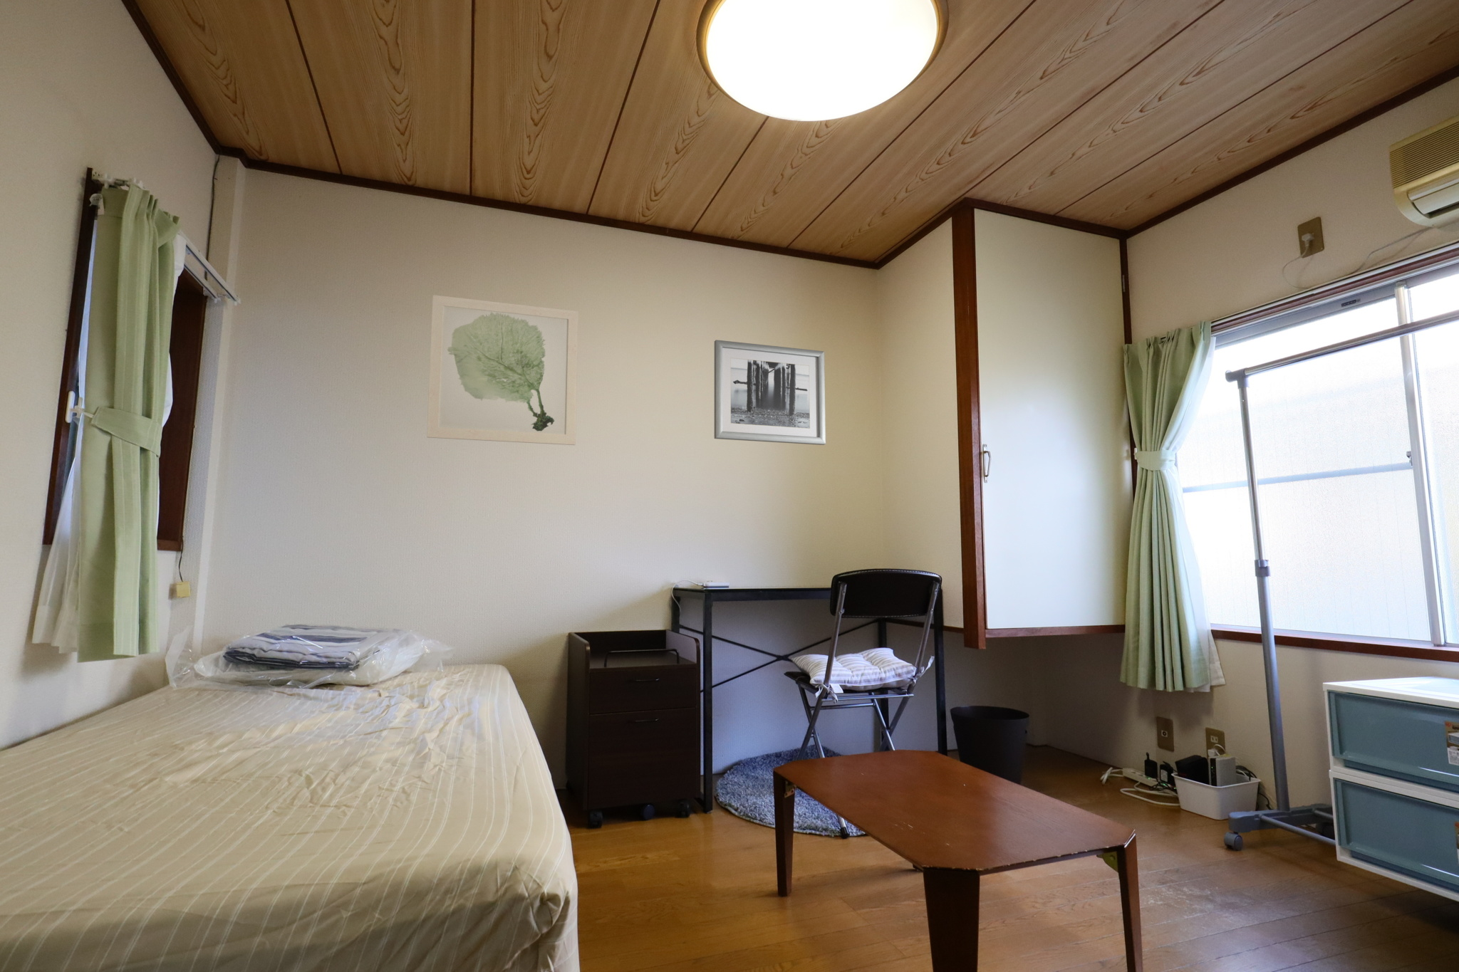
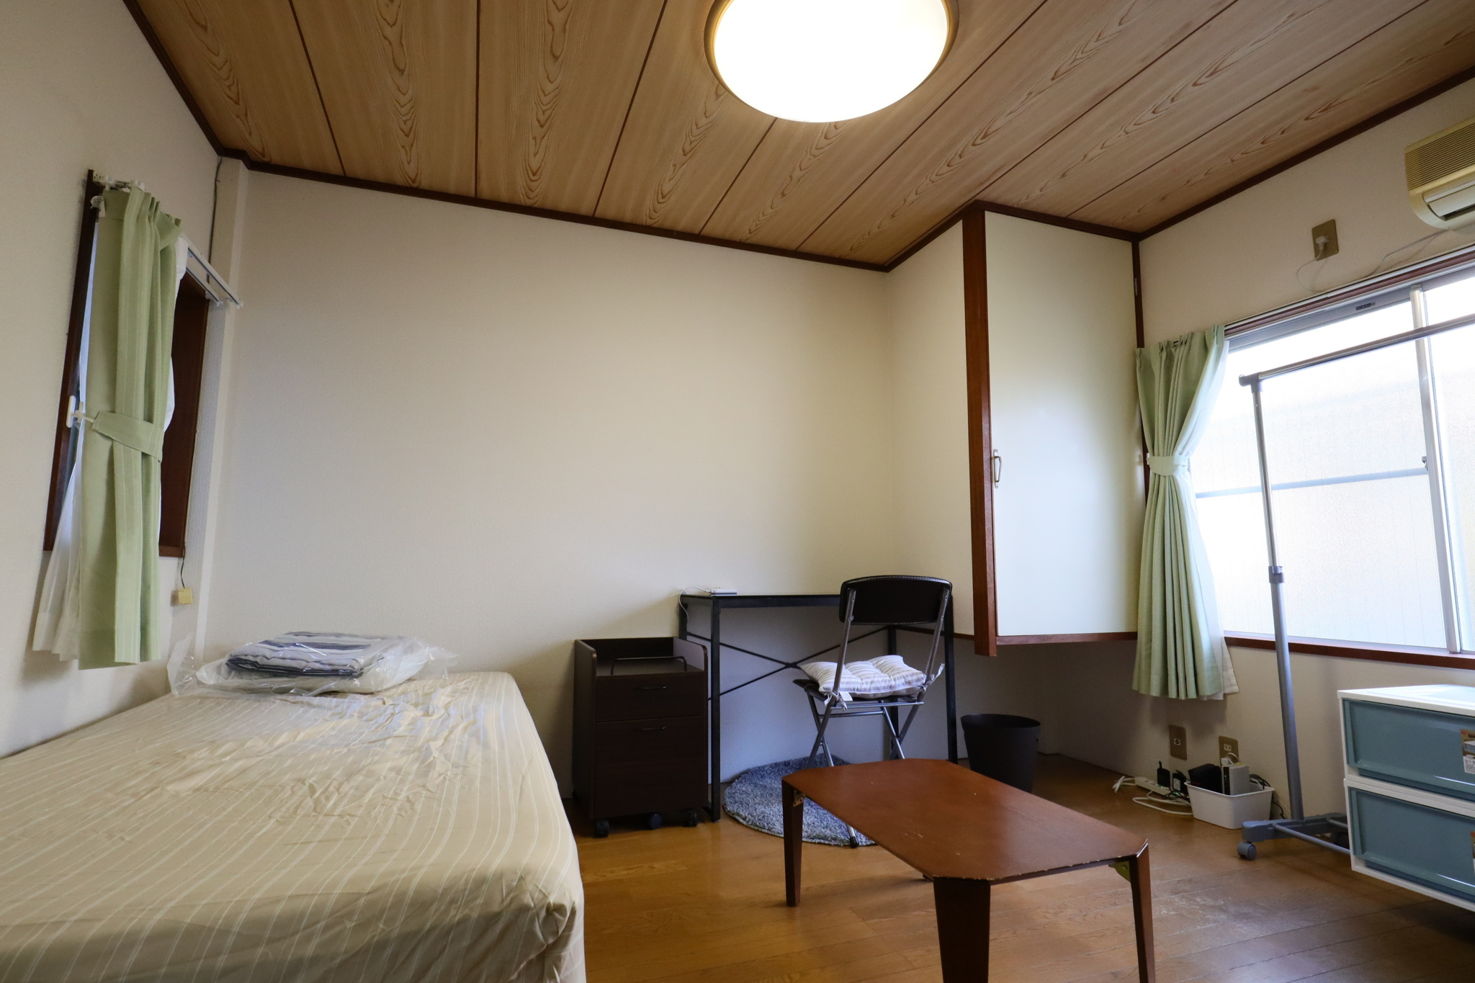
- wall art (505, 372)
- wall art (771, 393)
